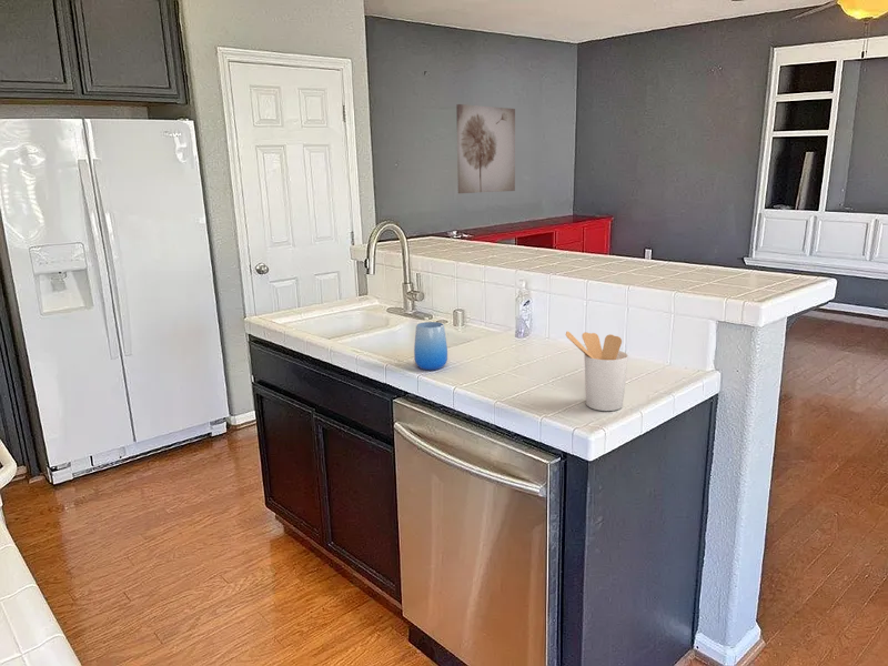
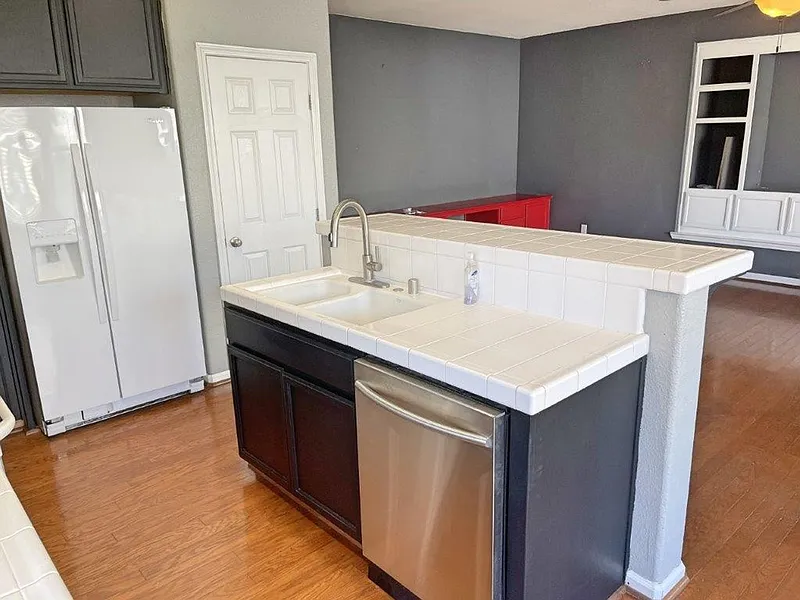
- utensil holder (594, 367)
- cup (430, 345)
- wall art (487, 150)
